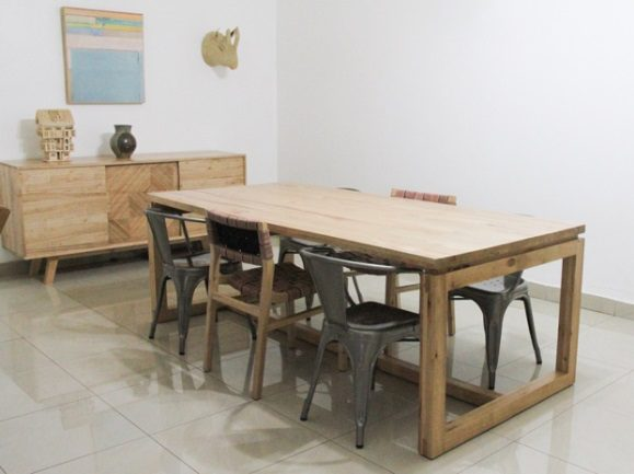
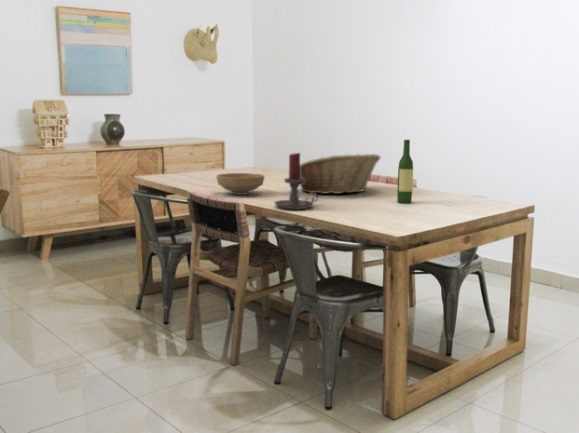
+ candle holder (298, 179)
+ wine bottle (405, 171)
+ fruit basket (335, 171)
+ bowl (240, 184)
